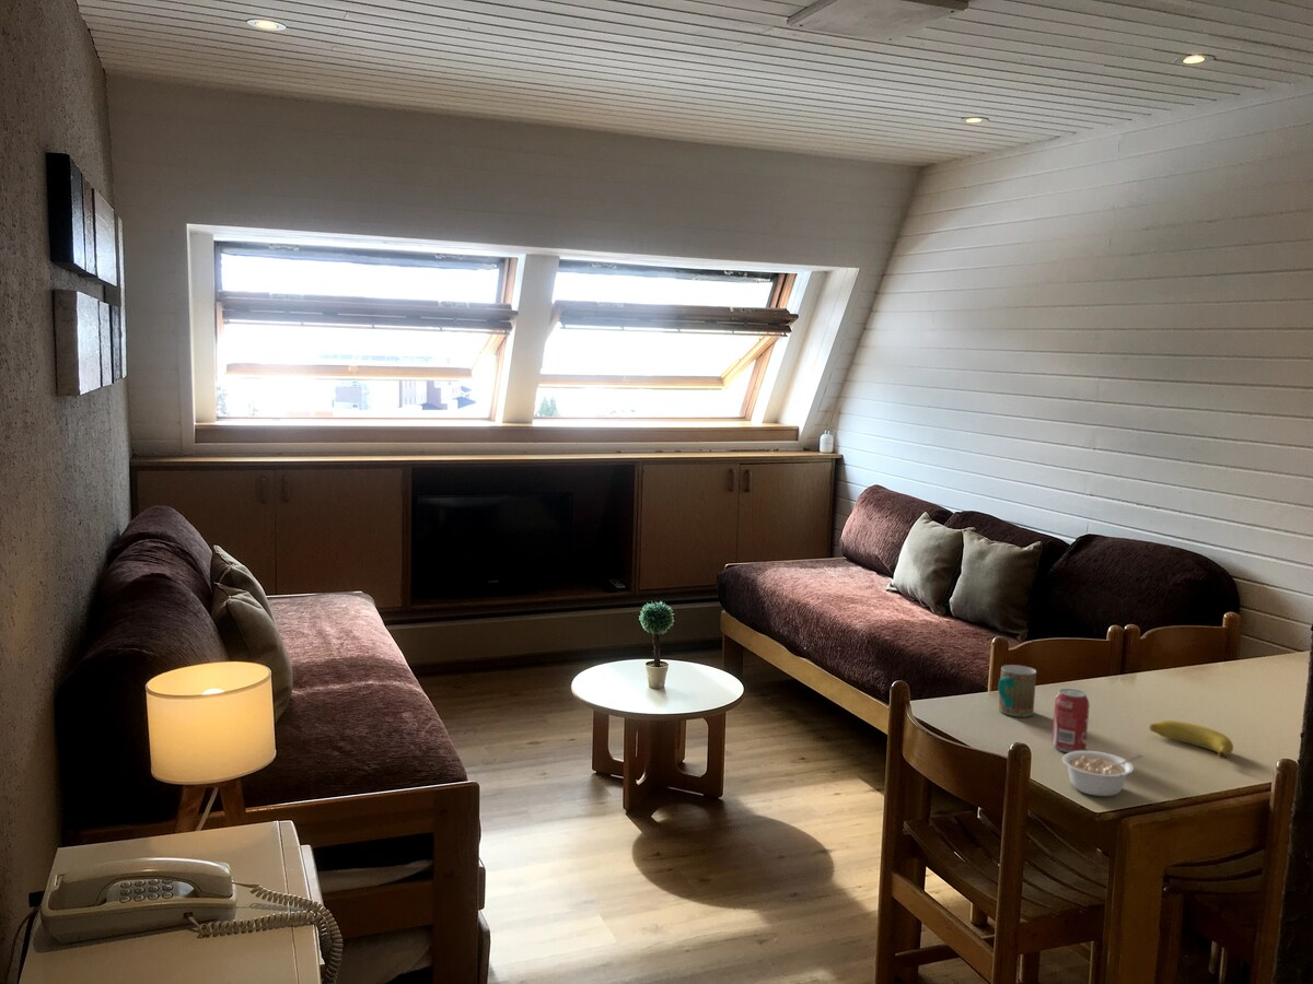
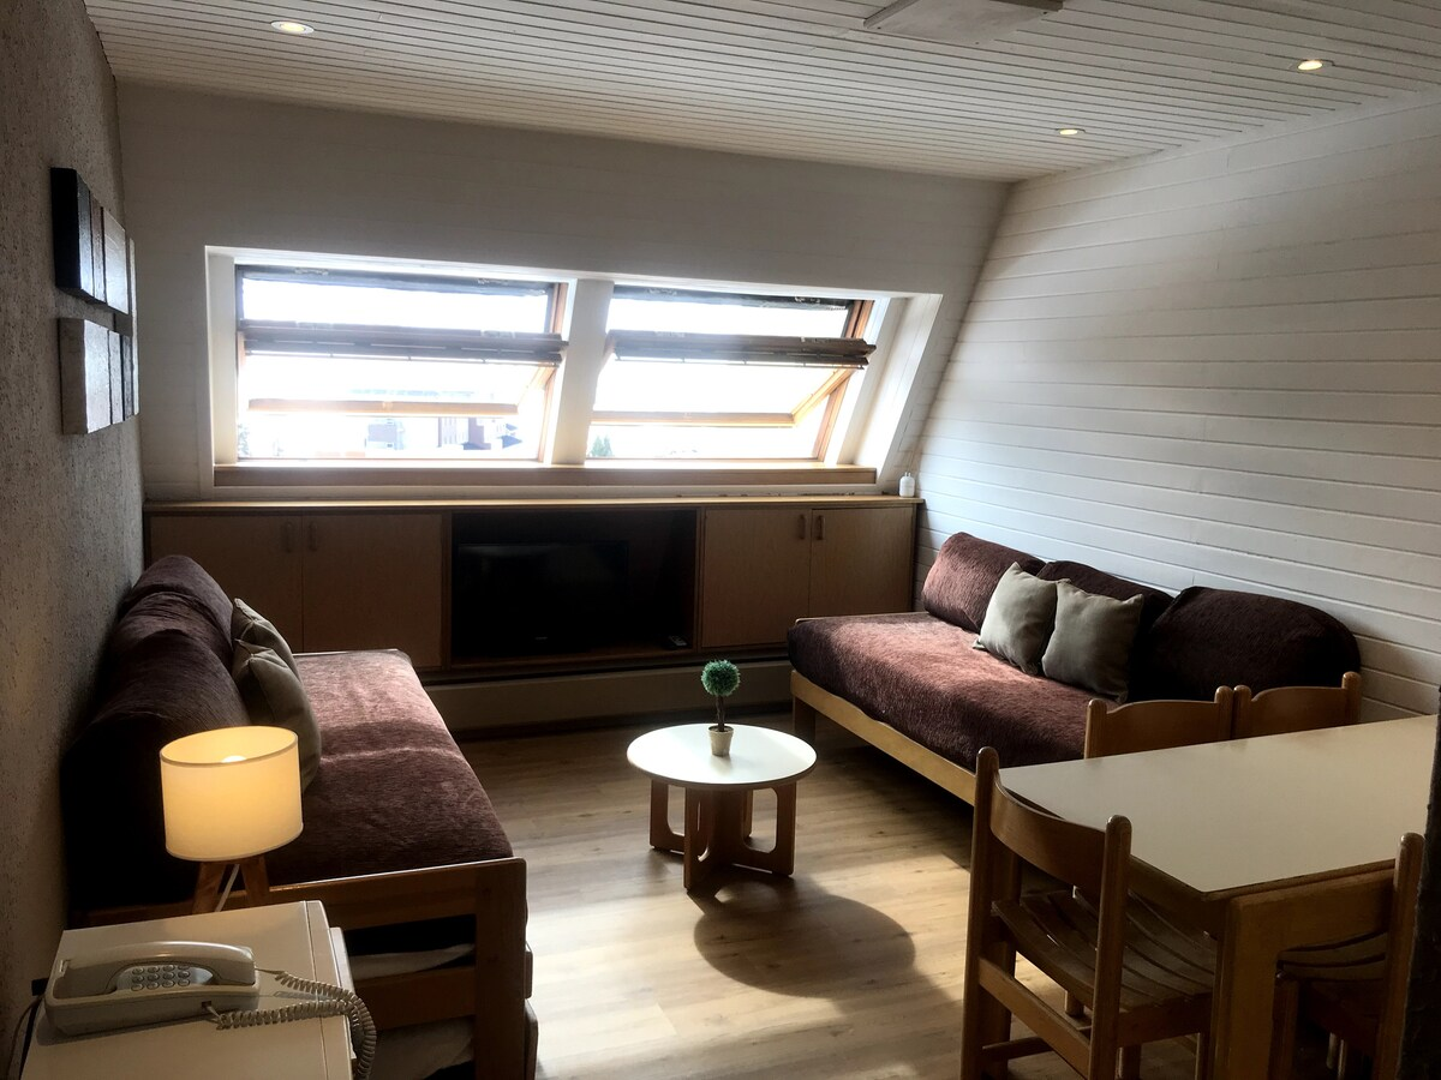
- mug (1012, 691)
- legume (1097, 772)
- banana (1190, 738)
- beverage can (1070, 721)
